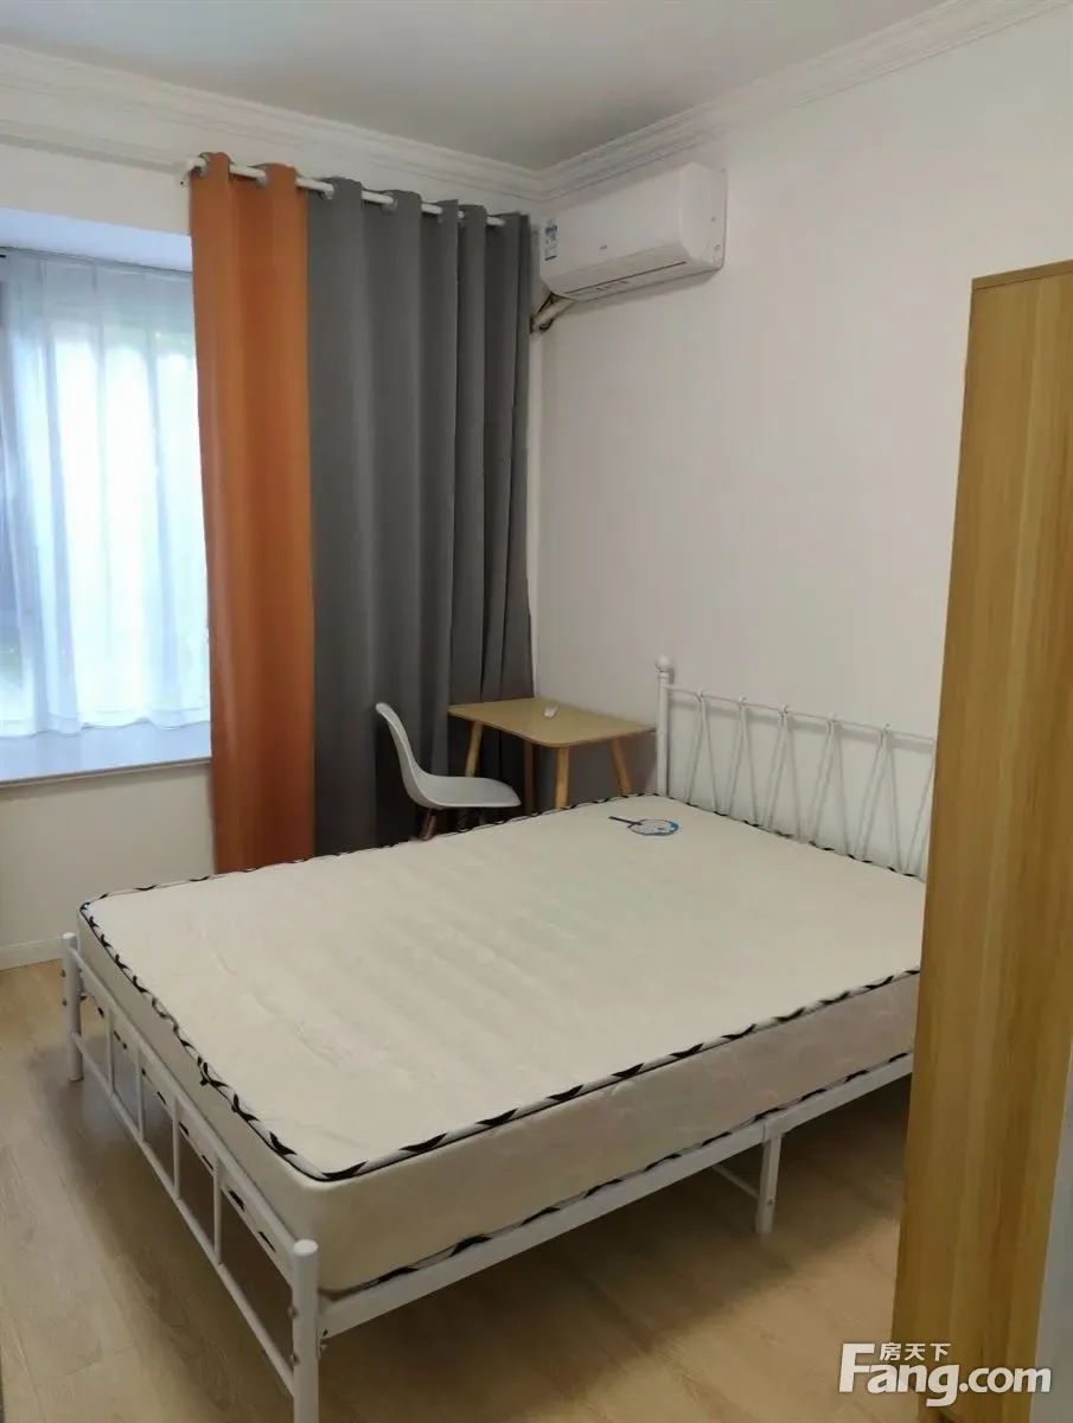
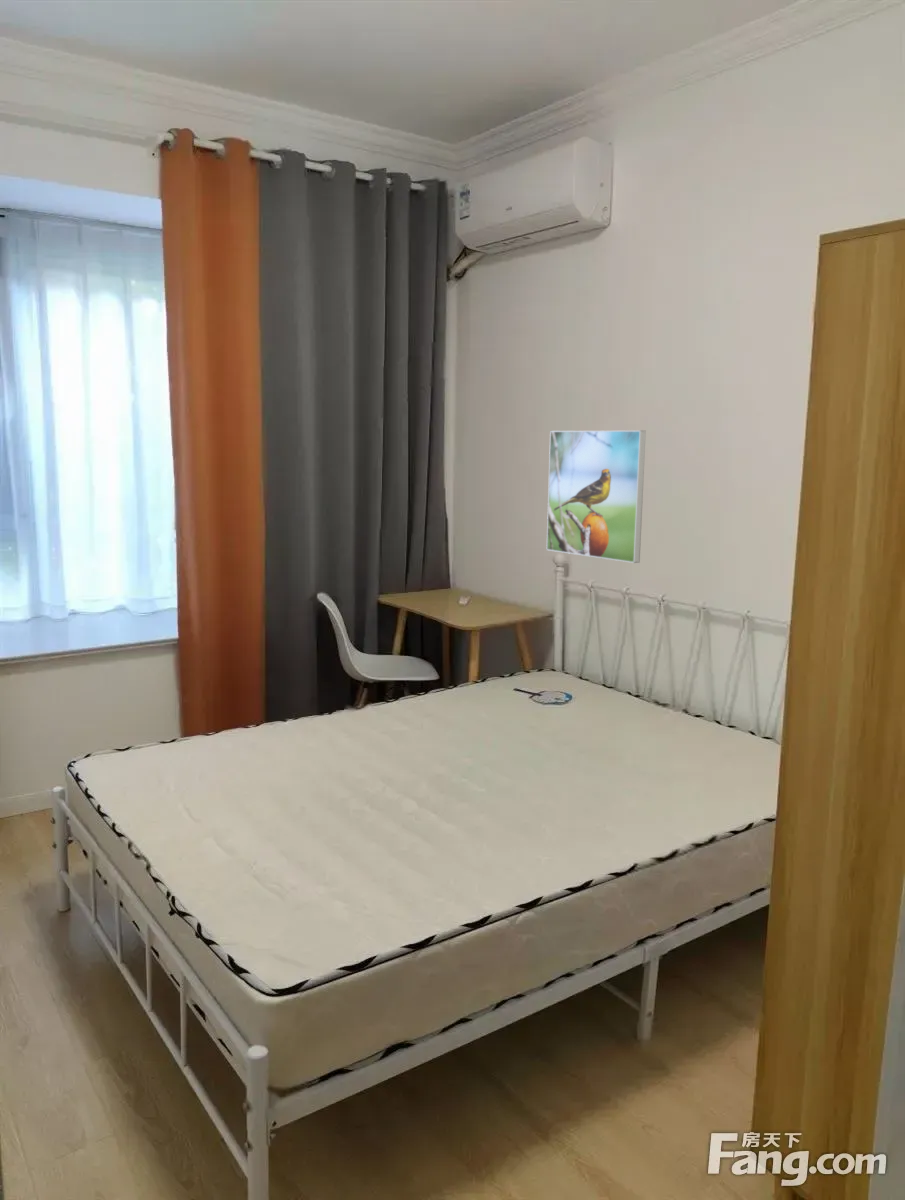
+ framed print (593, 494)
